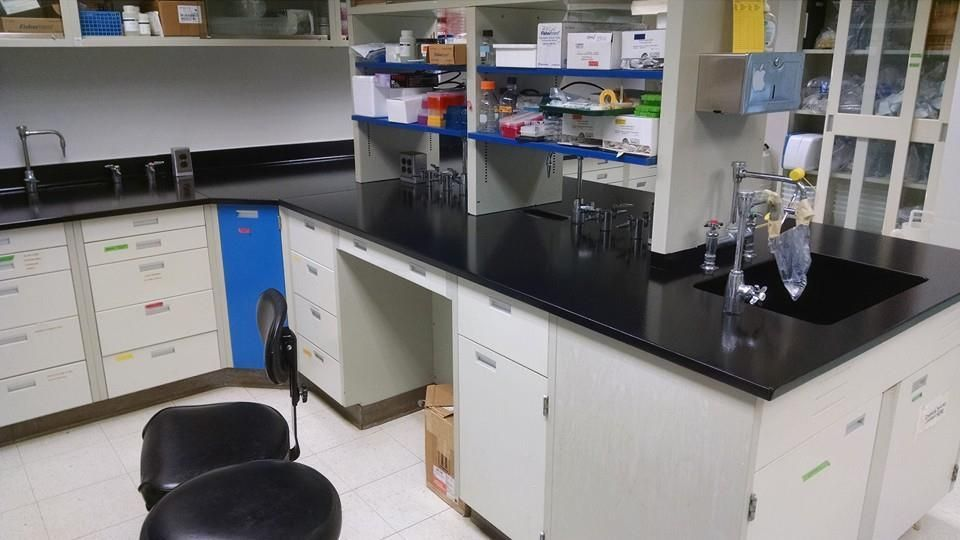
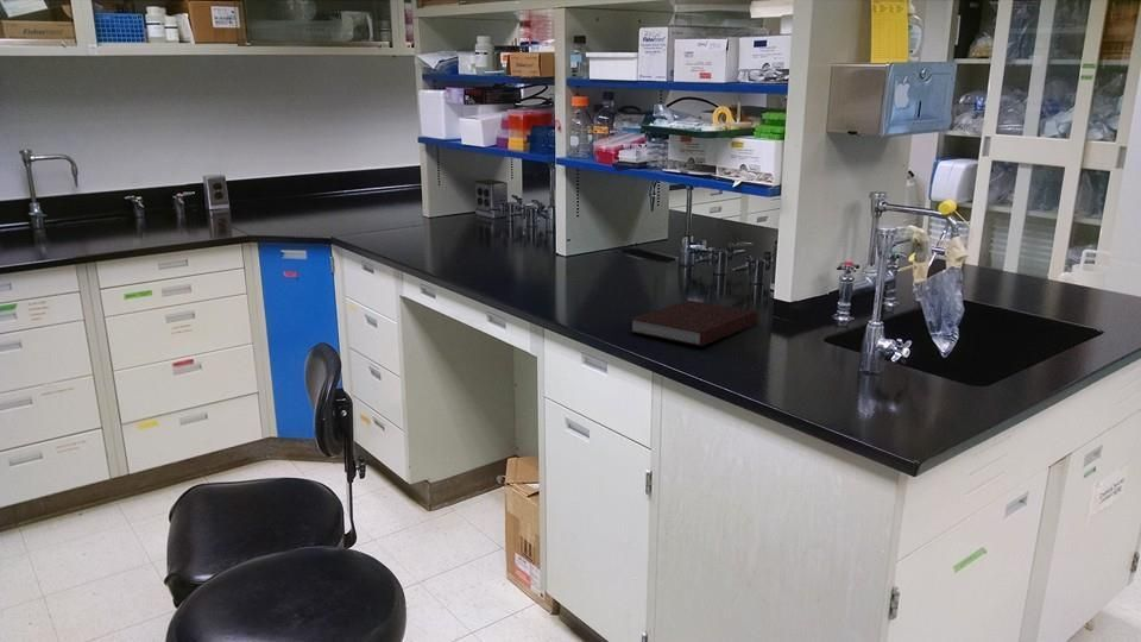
+ notebook (694, 321)
